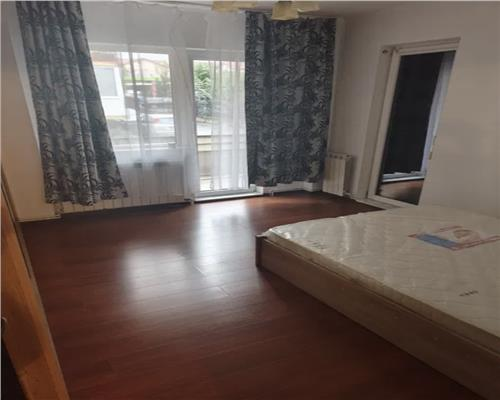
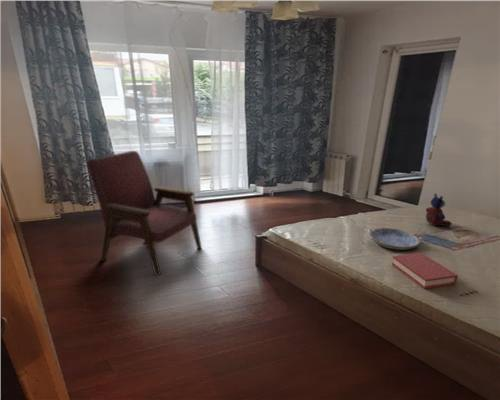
+ serving tray (394, 238)
+ hardback book (423, 269)
+ stuffed bear (440, 209)
+ armchair (148, 207)
